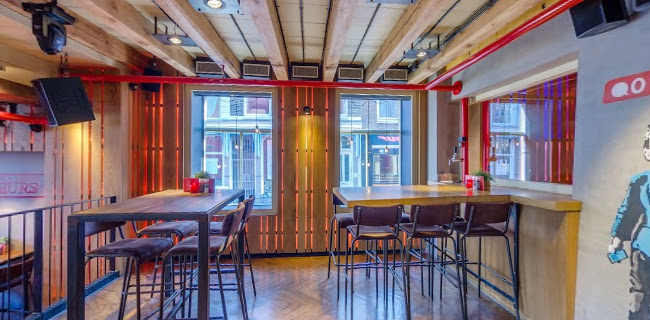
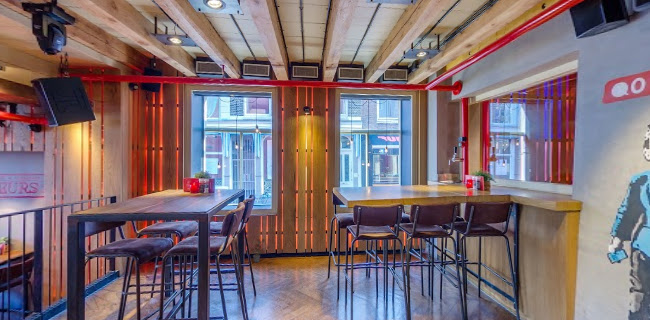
+ potted plant (258, 247)
